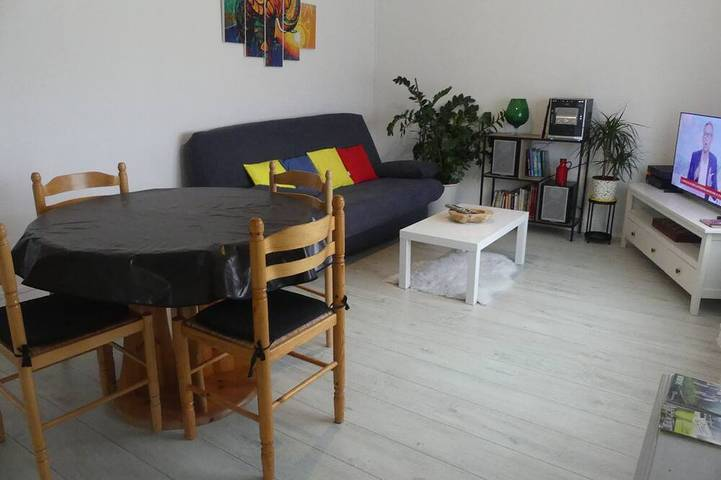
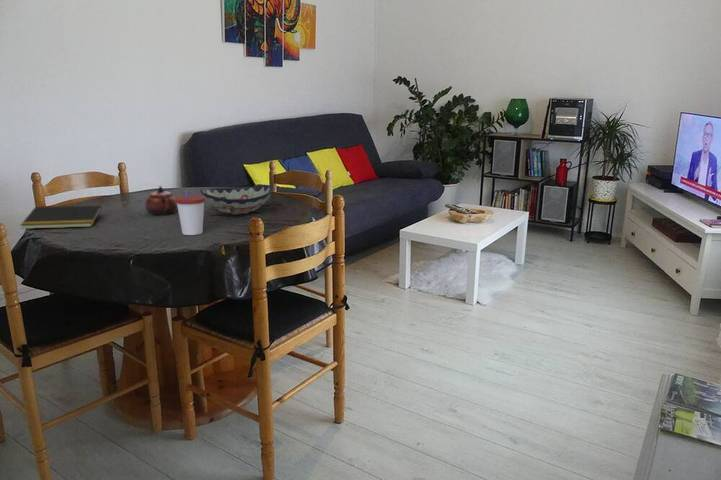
+ teapot (161, 199)
+ notepad (62, 216)
+ decorative bowl (237, 200)
+ cup (191, 211)
